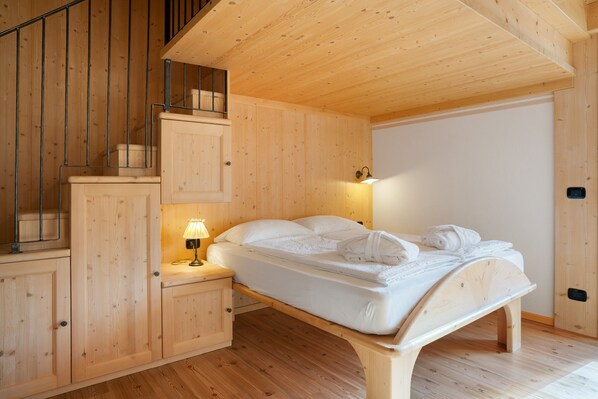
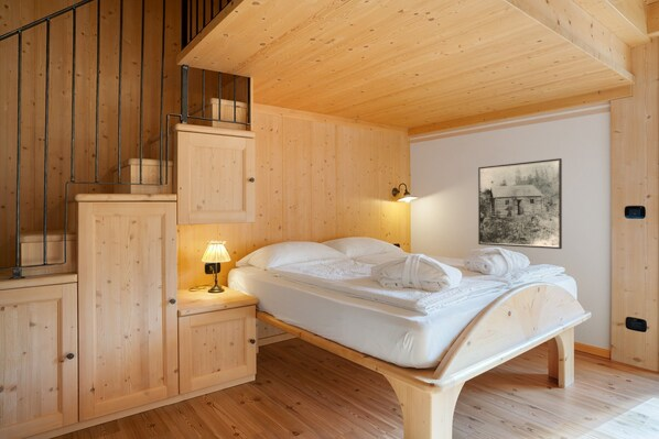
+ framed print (516, 205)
